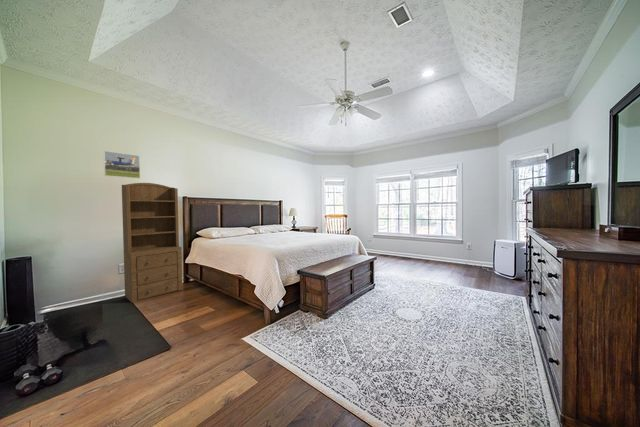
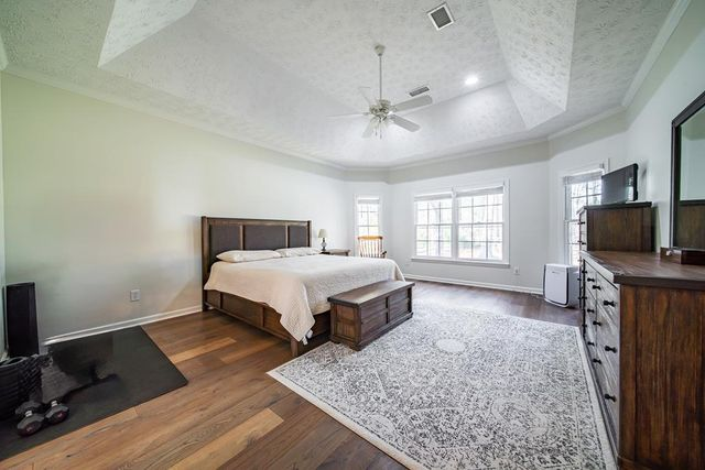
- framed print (122, 165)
- shelving unit (153, 237)
